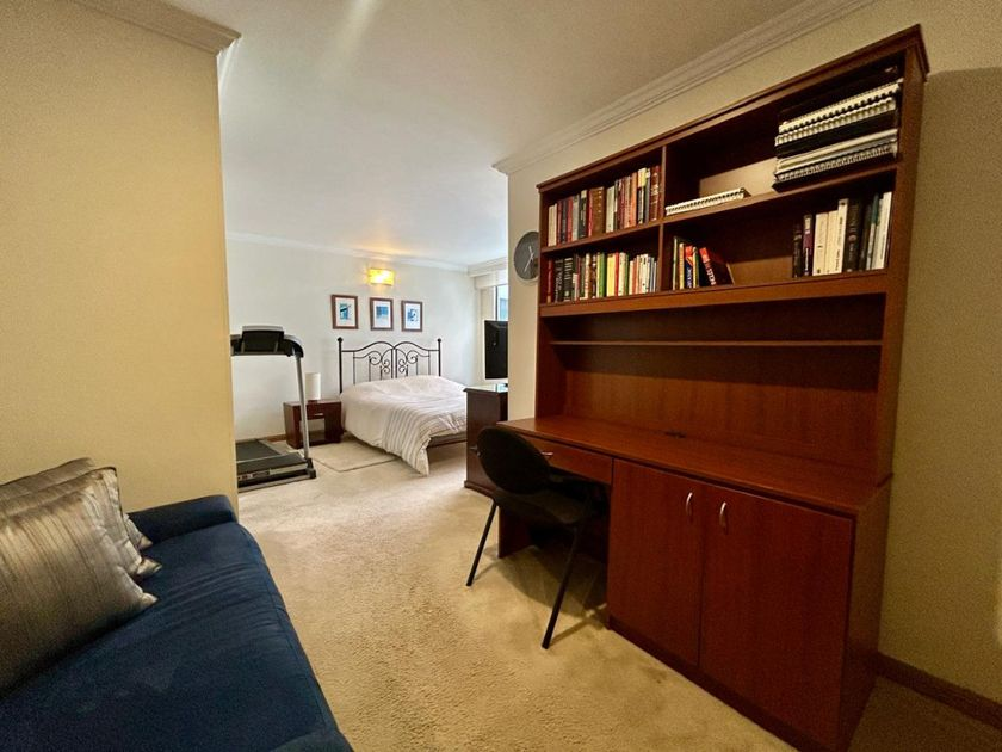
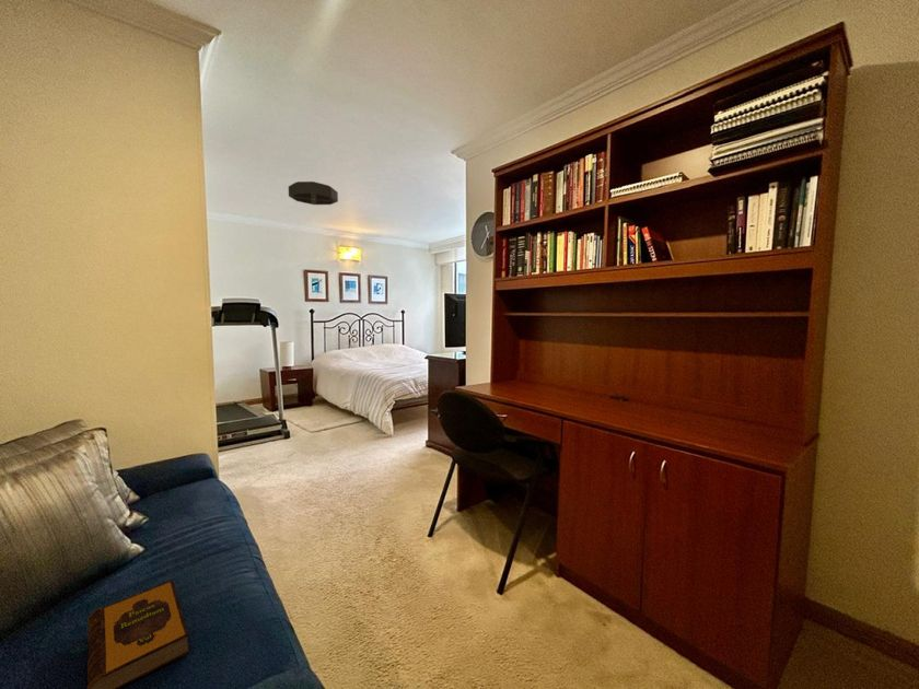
+ hardback book (137, 632)
+ ceiling light (313, 194)
